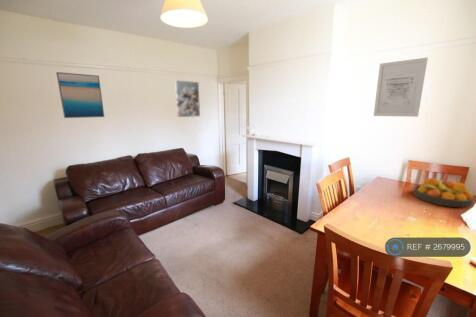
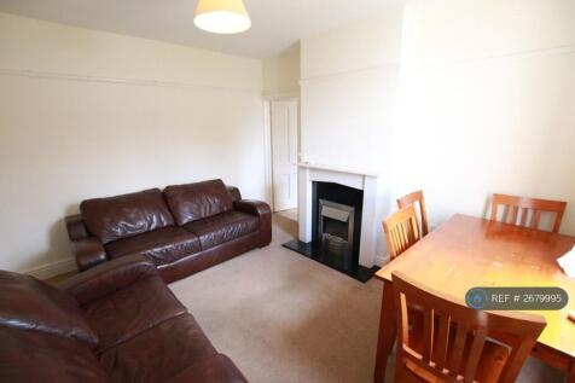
- wall art (81, 96)
- fruit bowl (442, 189)
- wall art (188, 99)
- wall art (398, 89)
